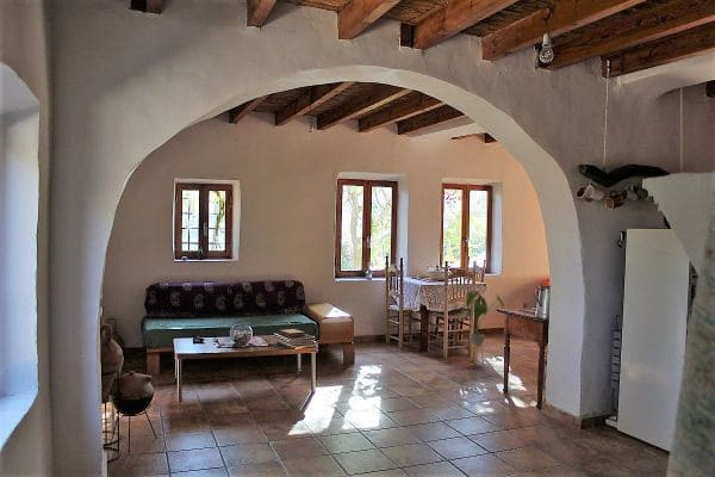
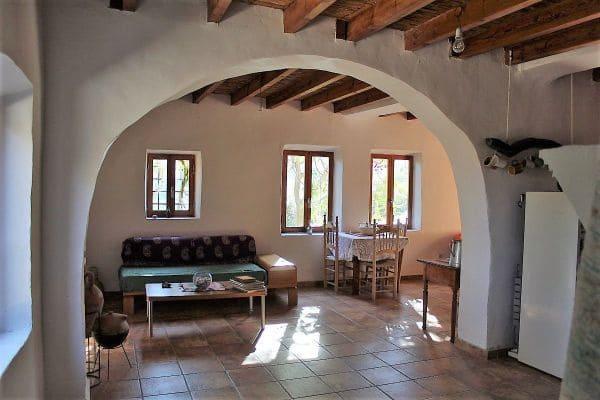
- house plant (478, 326)
